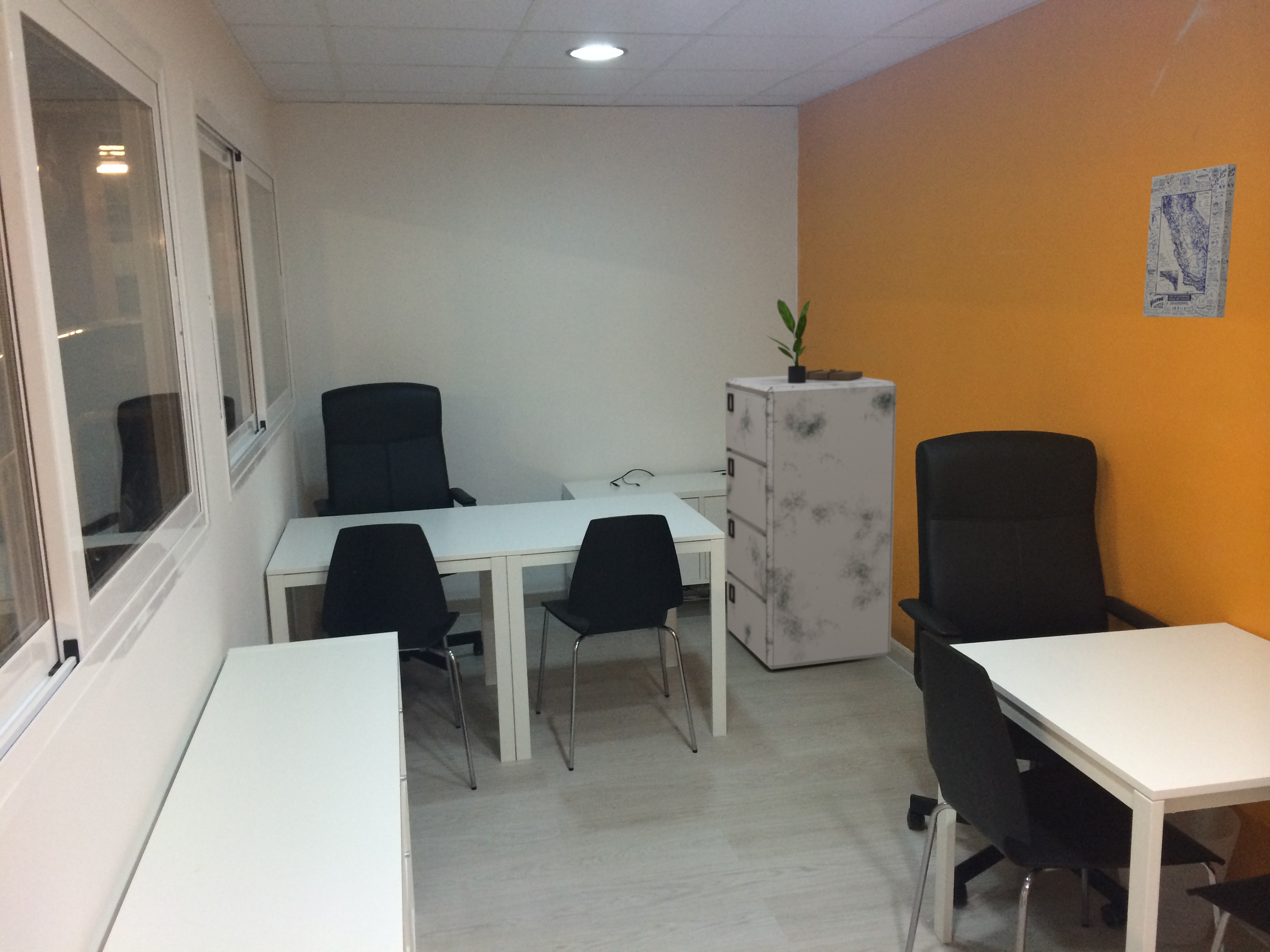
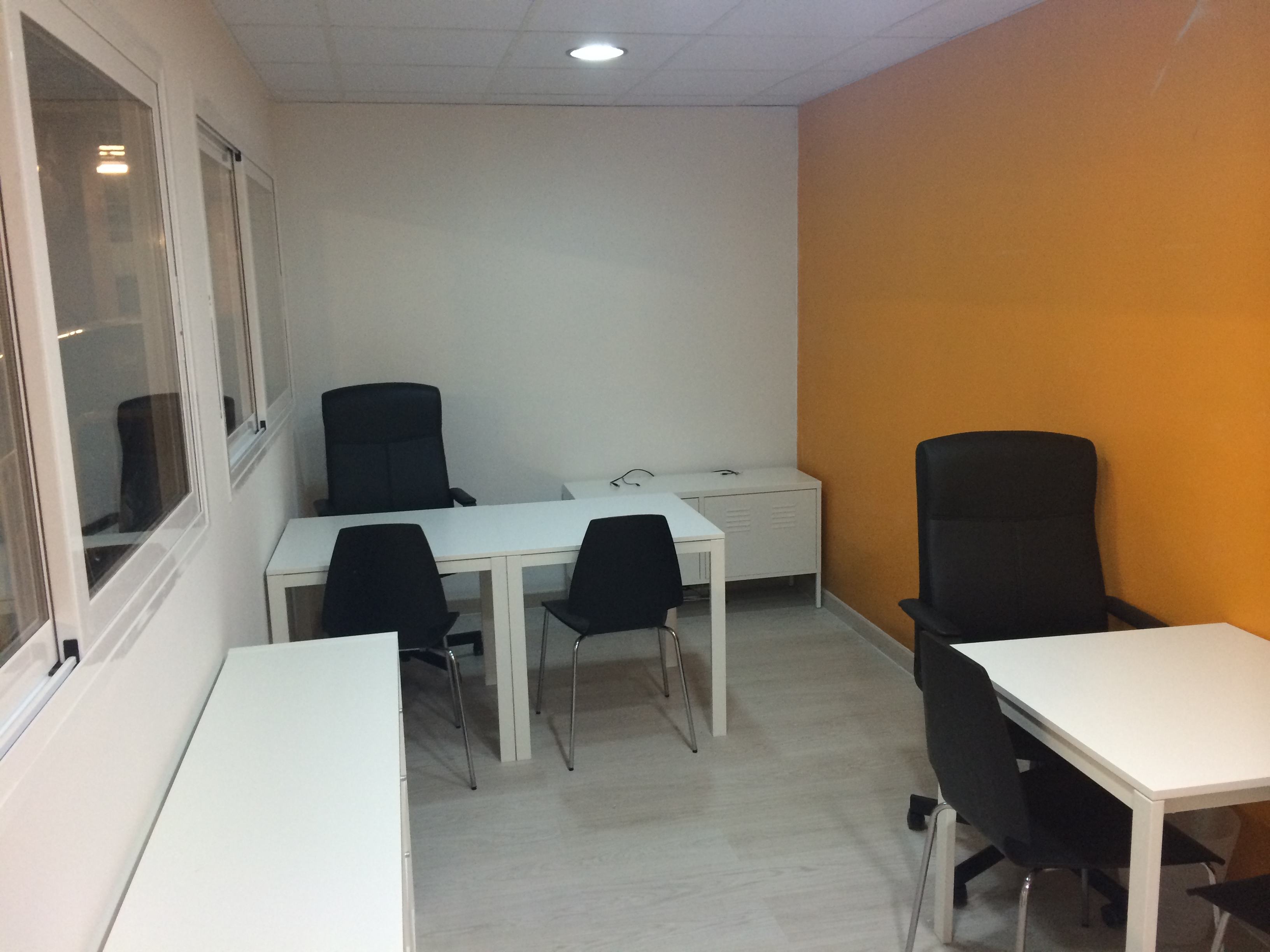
- wall art (1187, 245)
- potted plant (795, 340)
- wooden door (825, 374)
- filing cabinet (805, 514)
